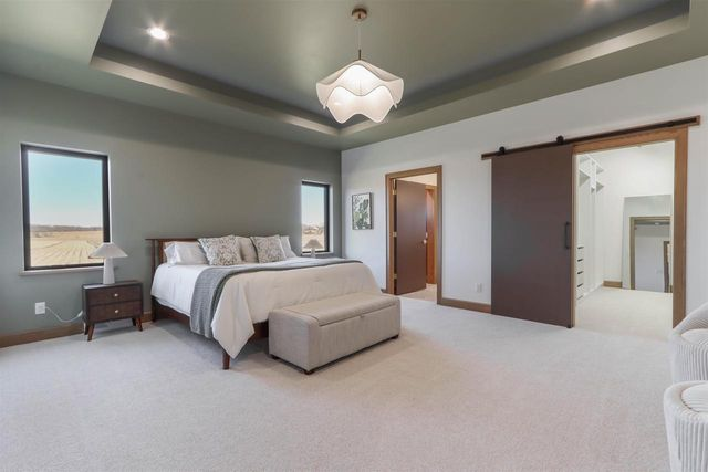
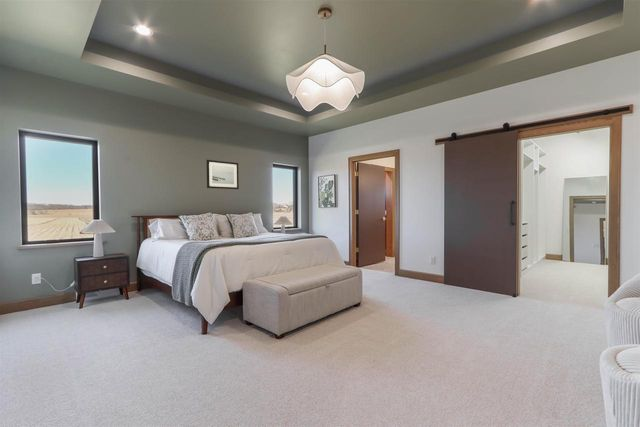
+ wall art (223, 175)
